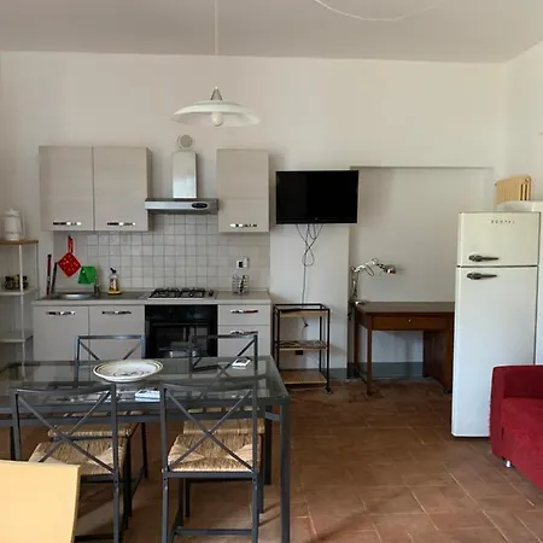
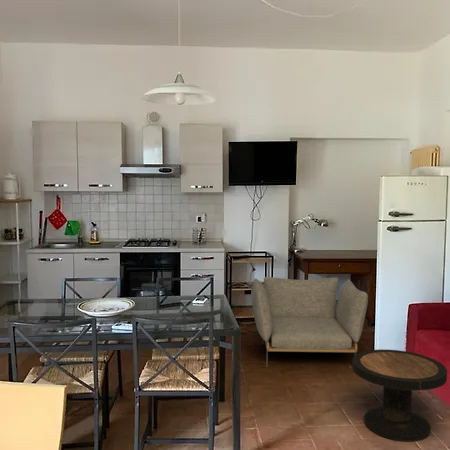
+ side table (397, 394)
+ armchair (305, 318)
